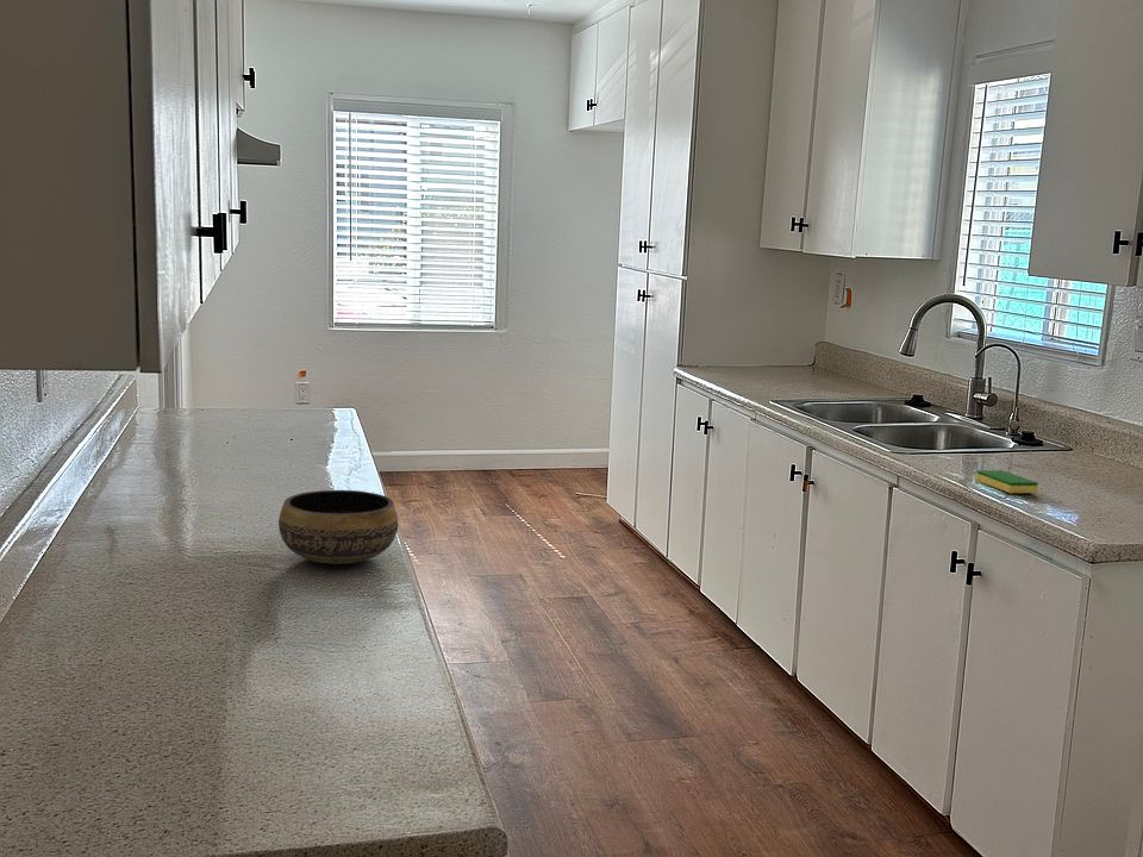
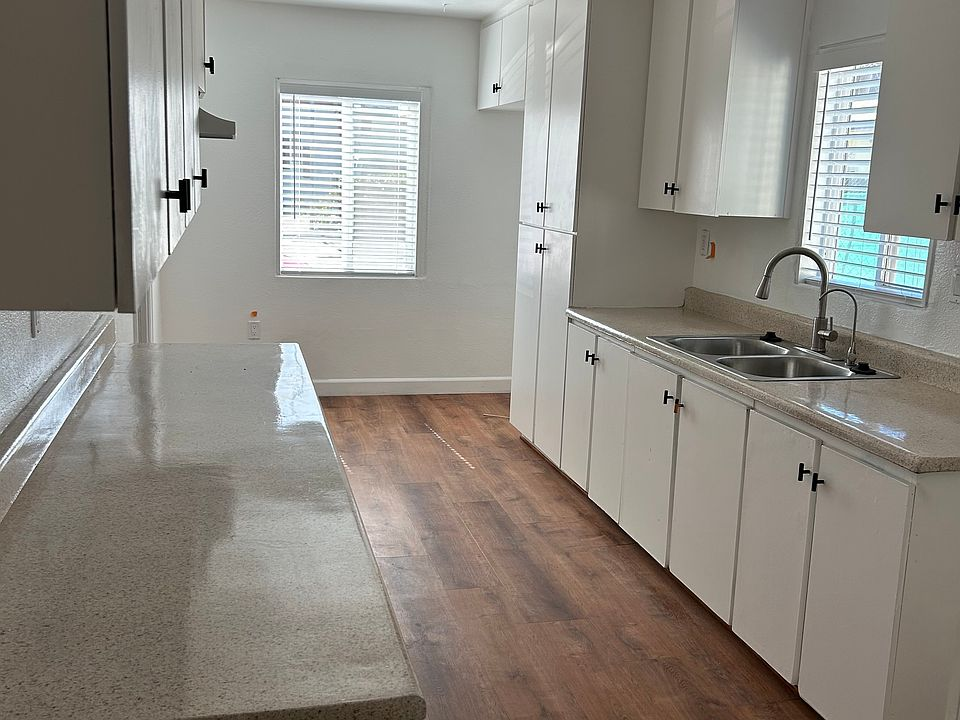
- bowl (338, 530)
- dish sponge (1006, 481)
